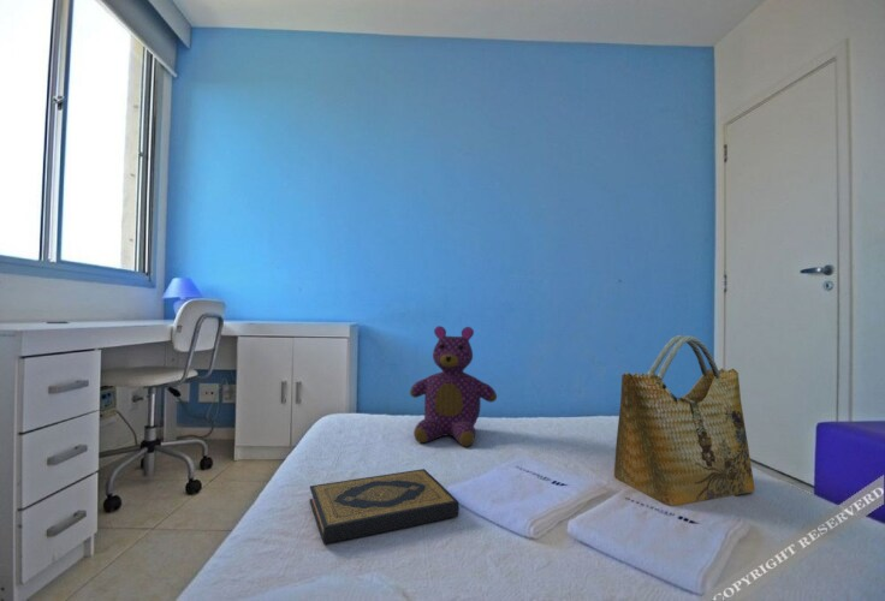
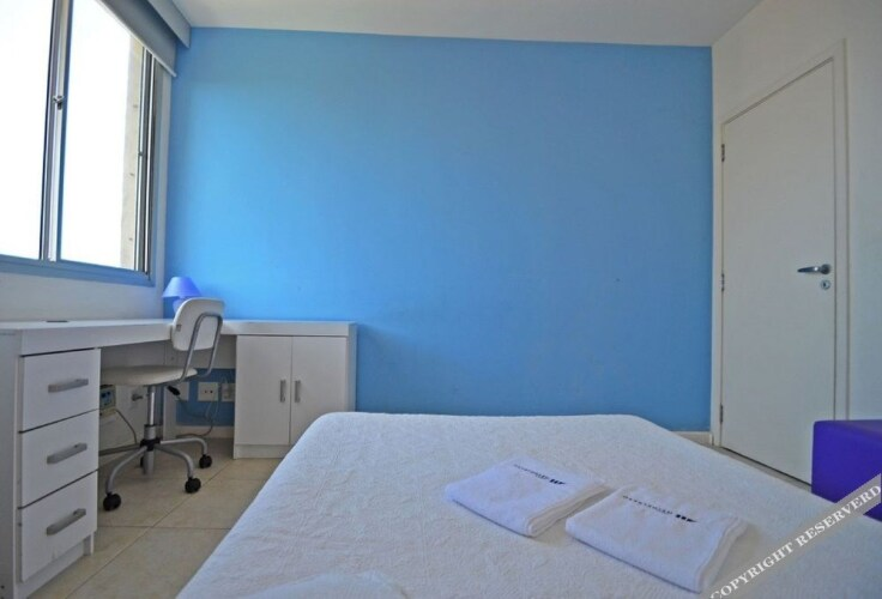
- hardback book (381, 500)
- grocery bag (681, 410)
- teddy bear (450, 381)
